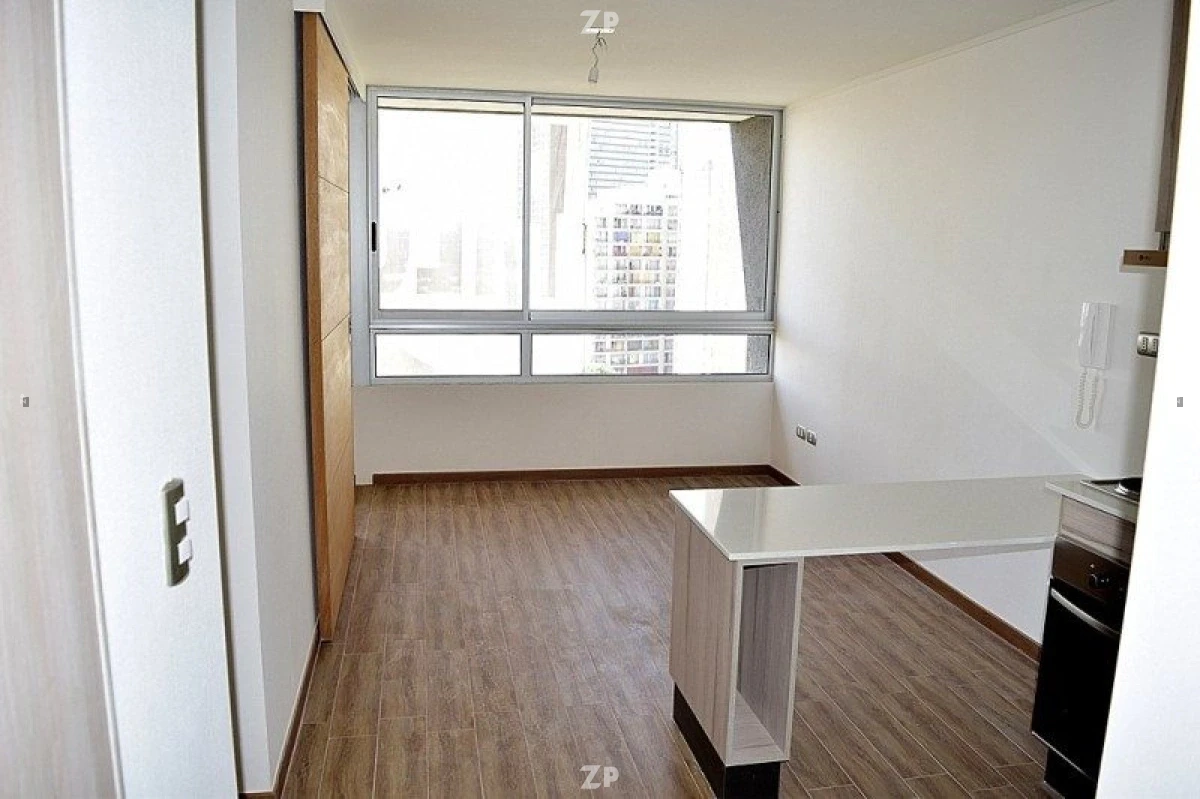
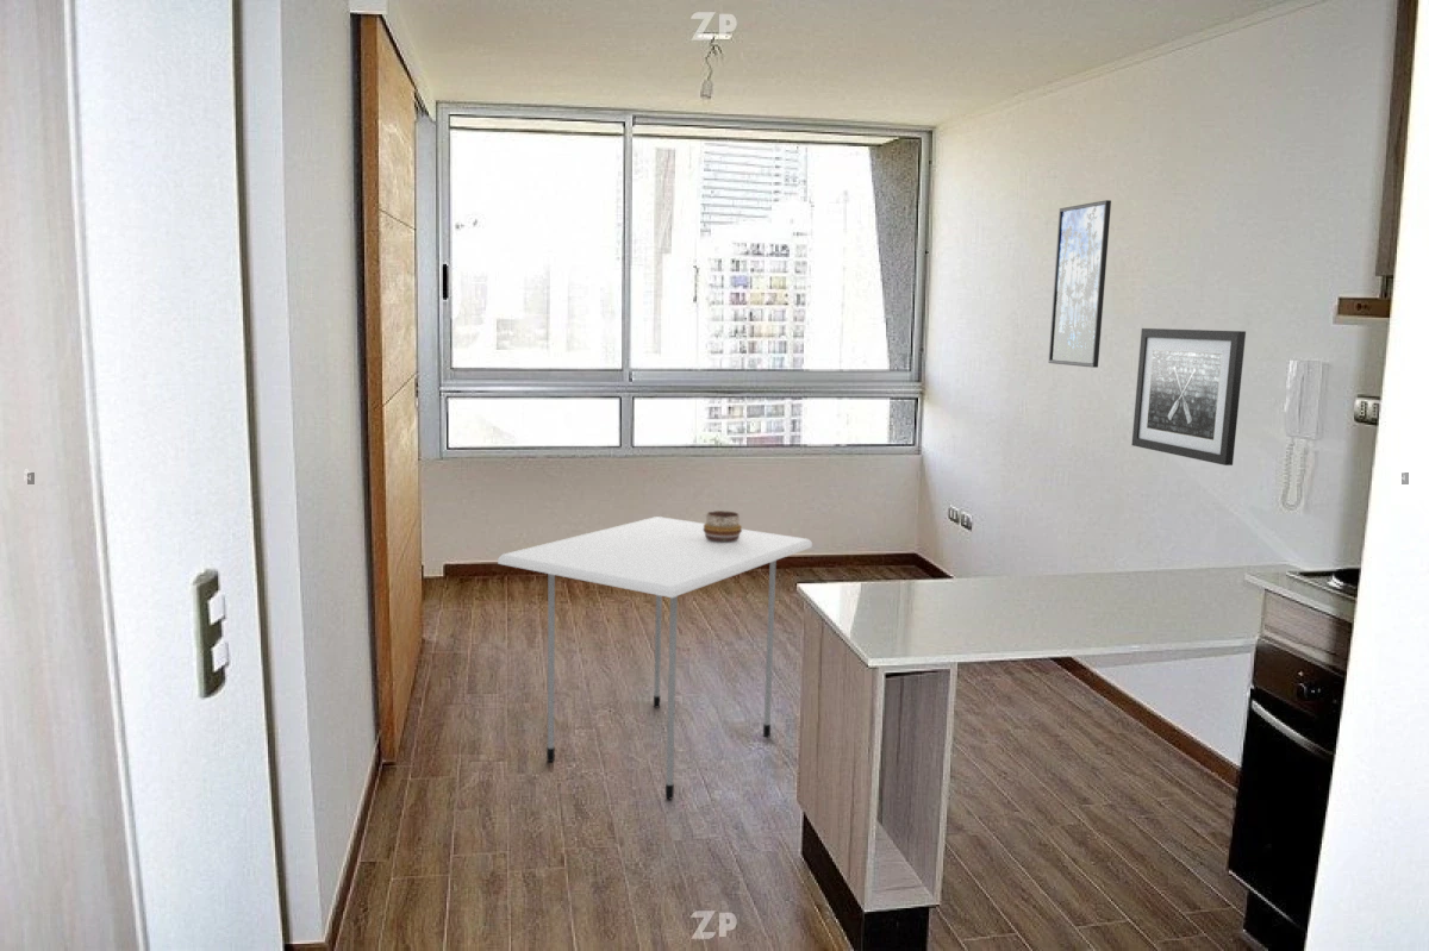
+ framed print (1078, 286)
+ wall art (1184, 392)
+ dining table (660, 647)
+ decorative bowl (722, 526)
